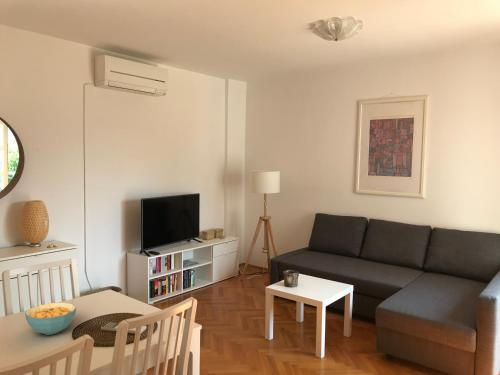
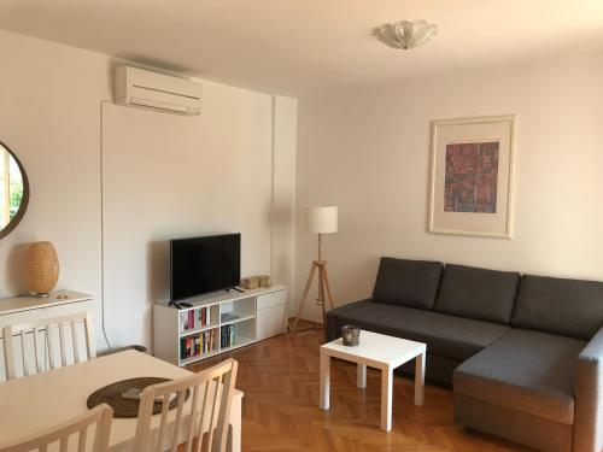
- cereal bowl (51, 321)
